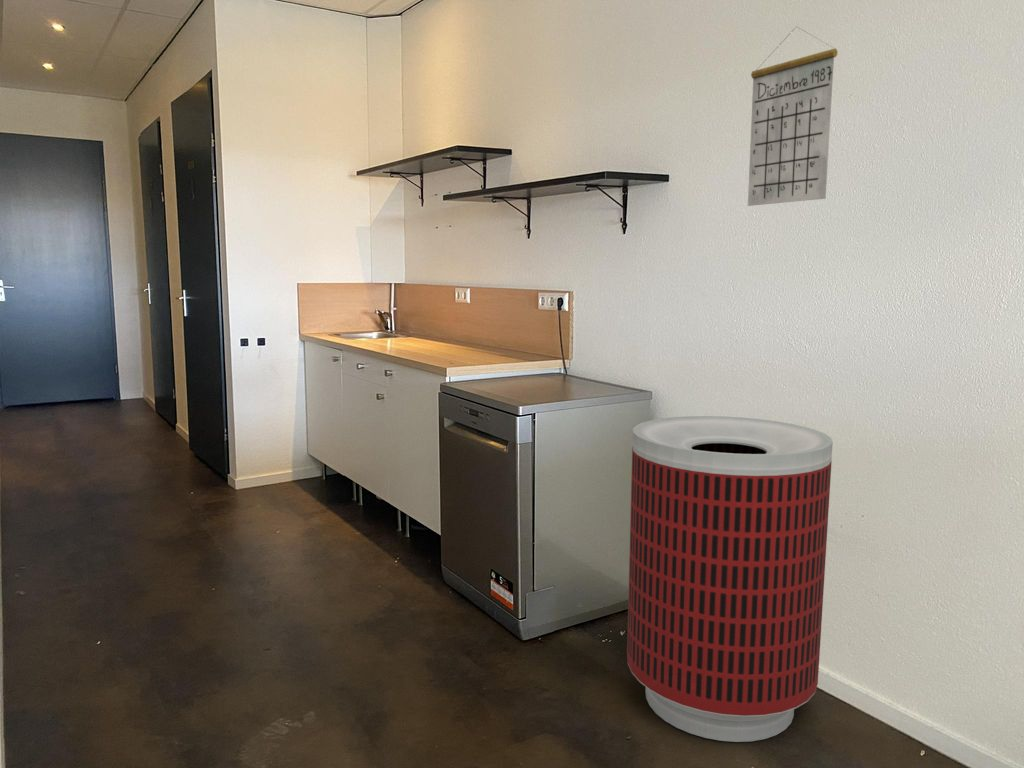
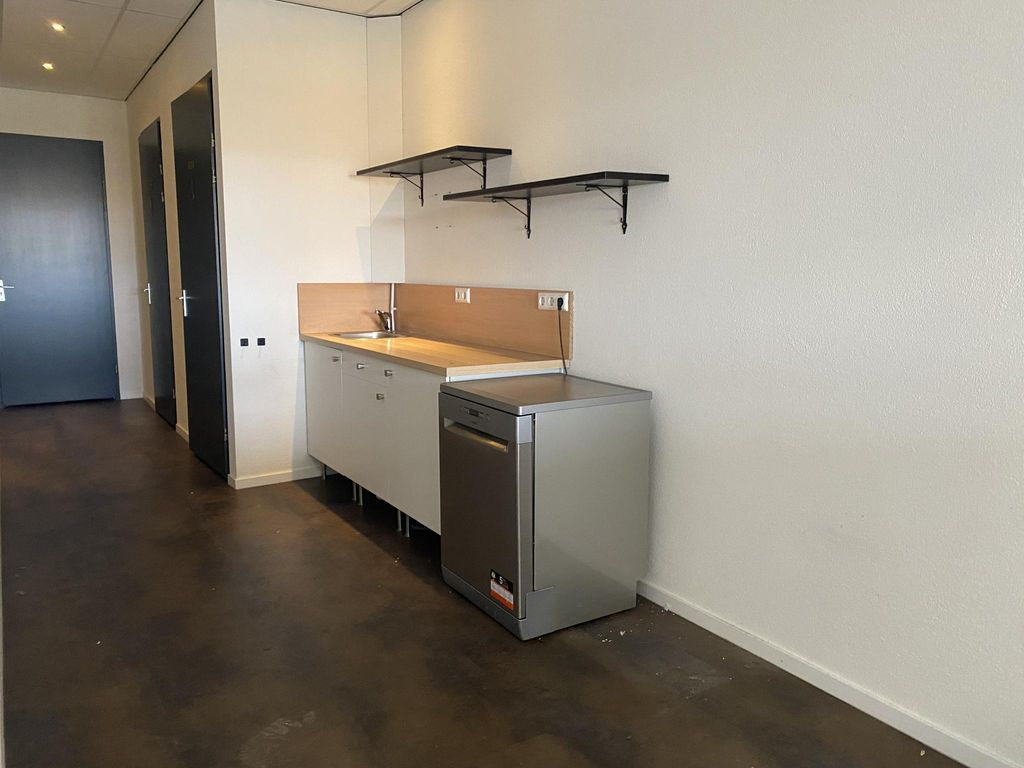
- trash can (723, 569)
- calendar (789, 115)
